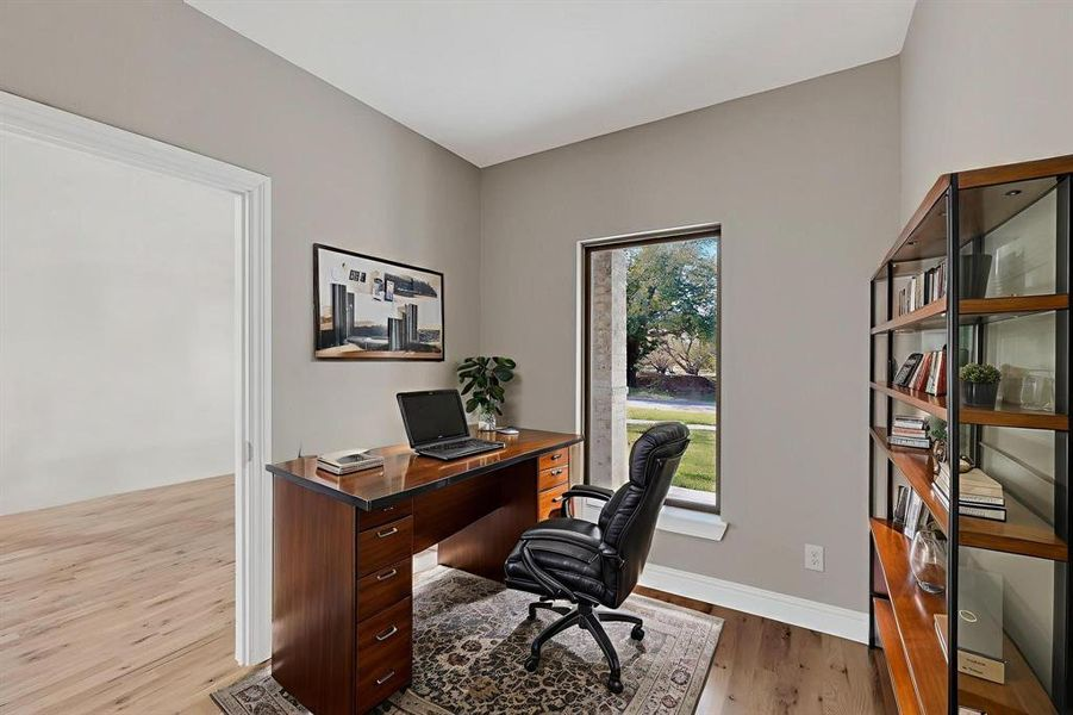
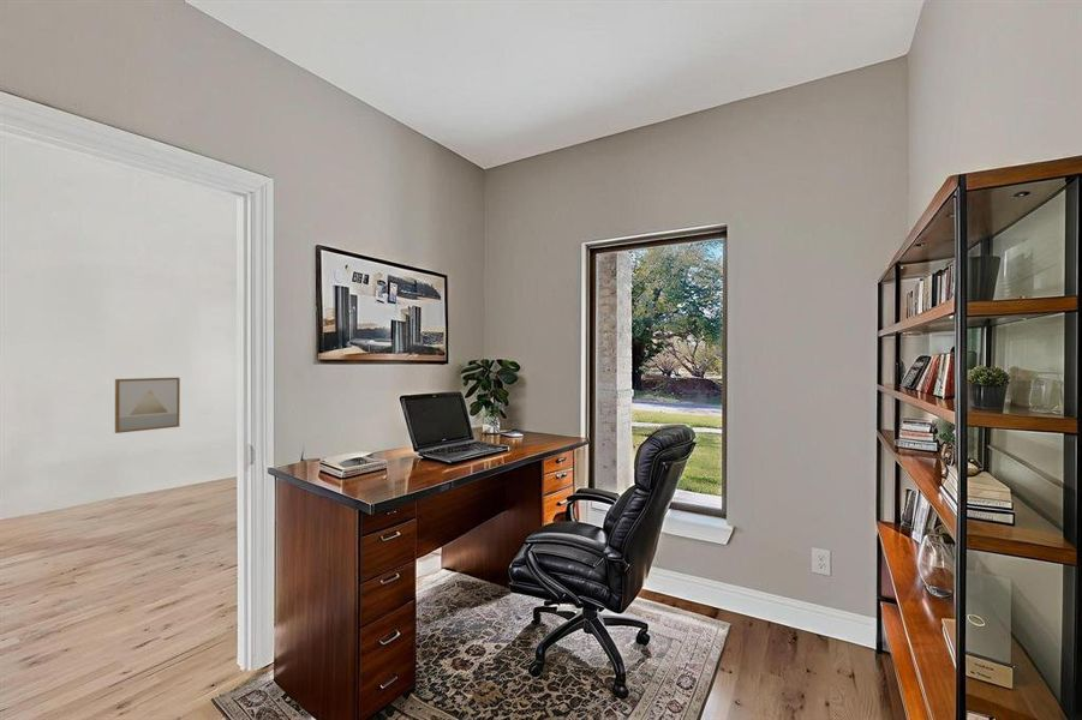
+ wall art (148, 403)
